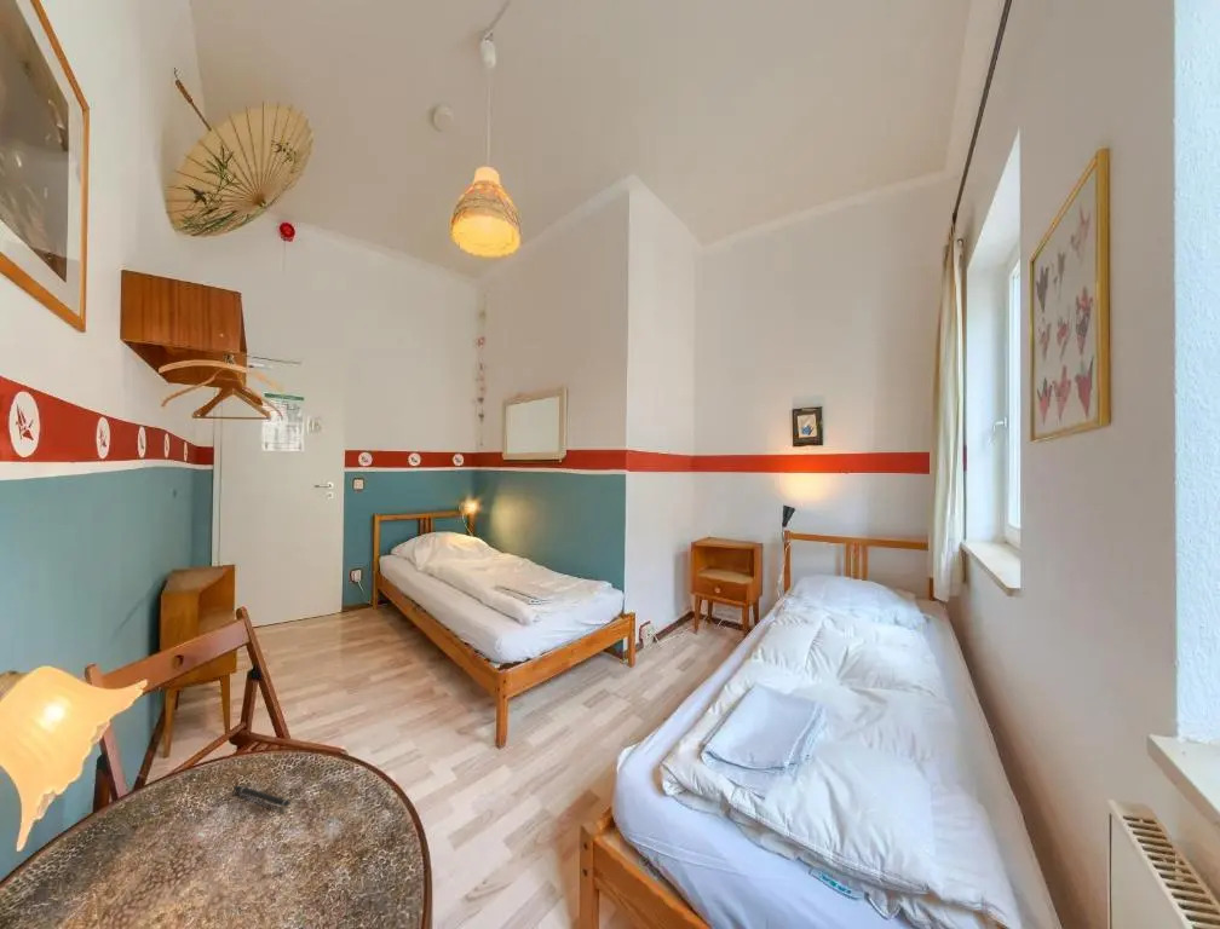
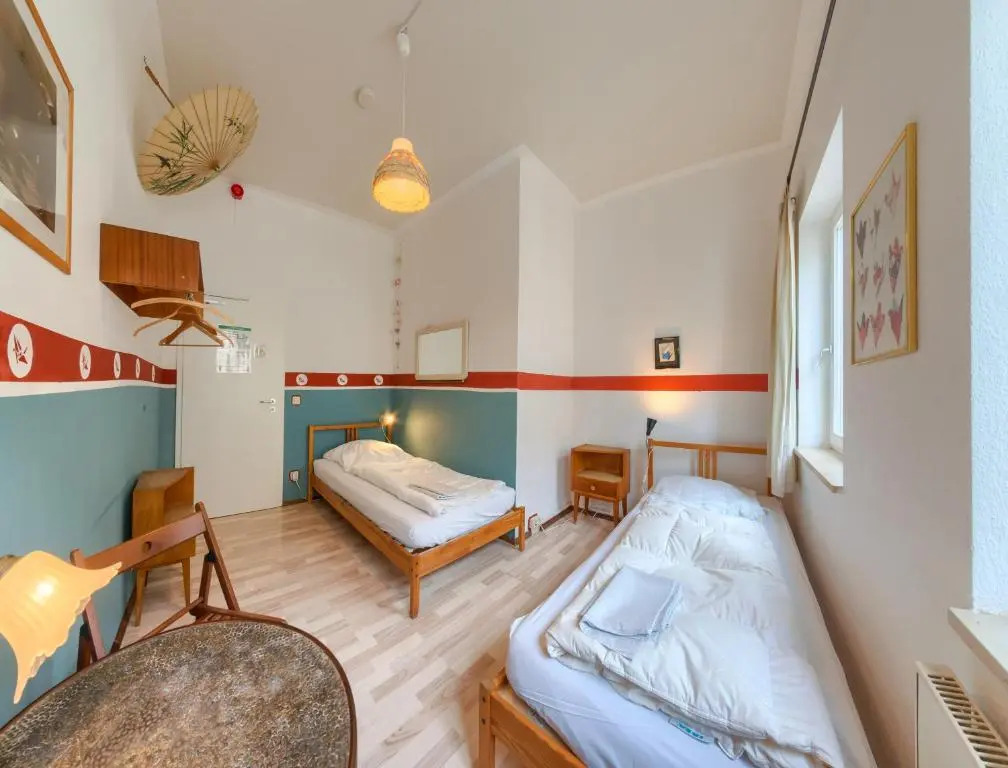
- pen (259, 795)
